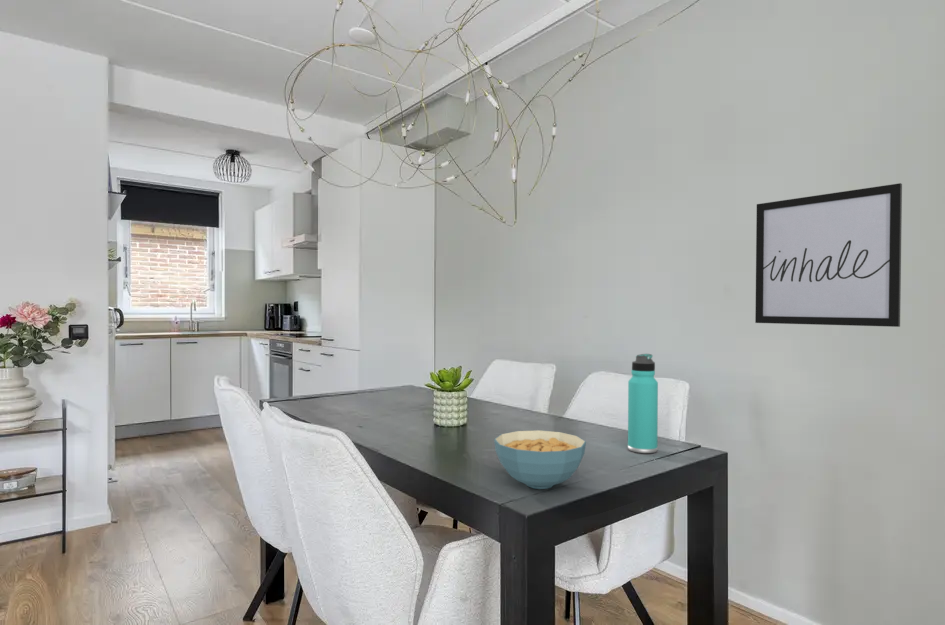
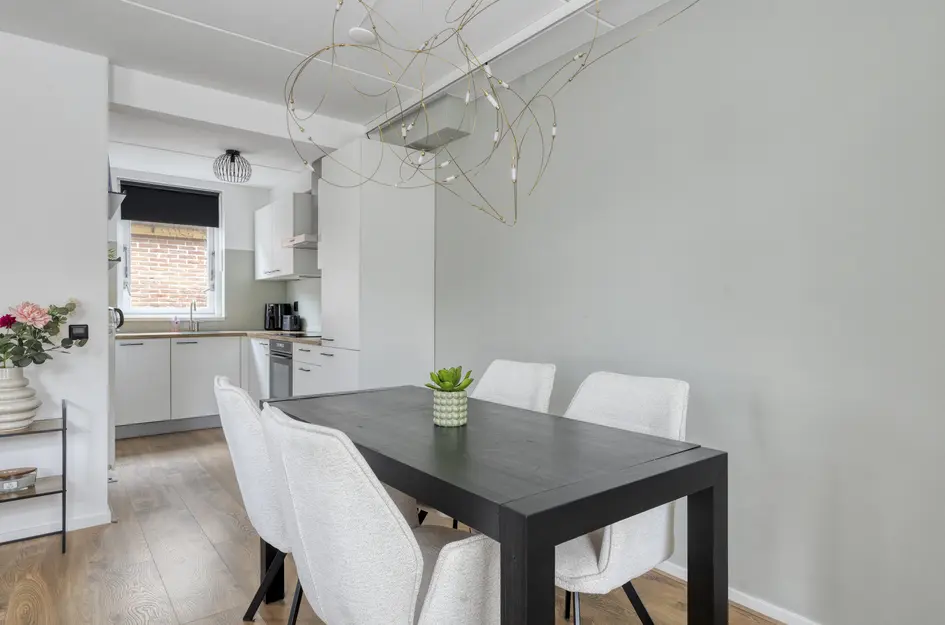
- thermos bottle (642, 402)
- cereal bowl (539, 462)
- wall art (821, 259)
